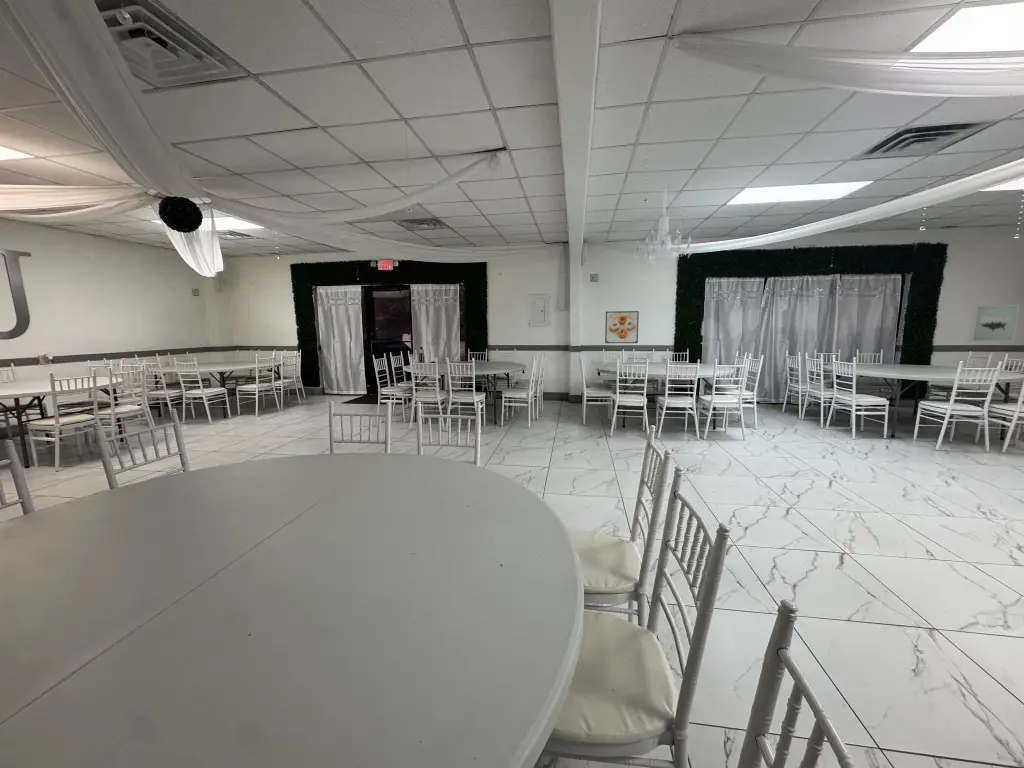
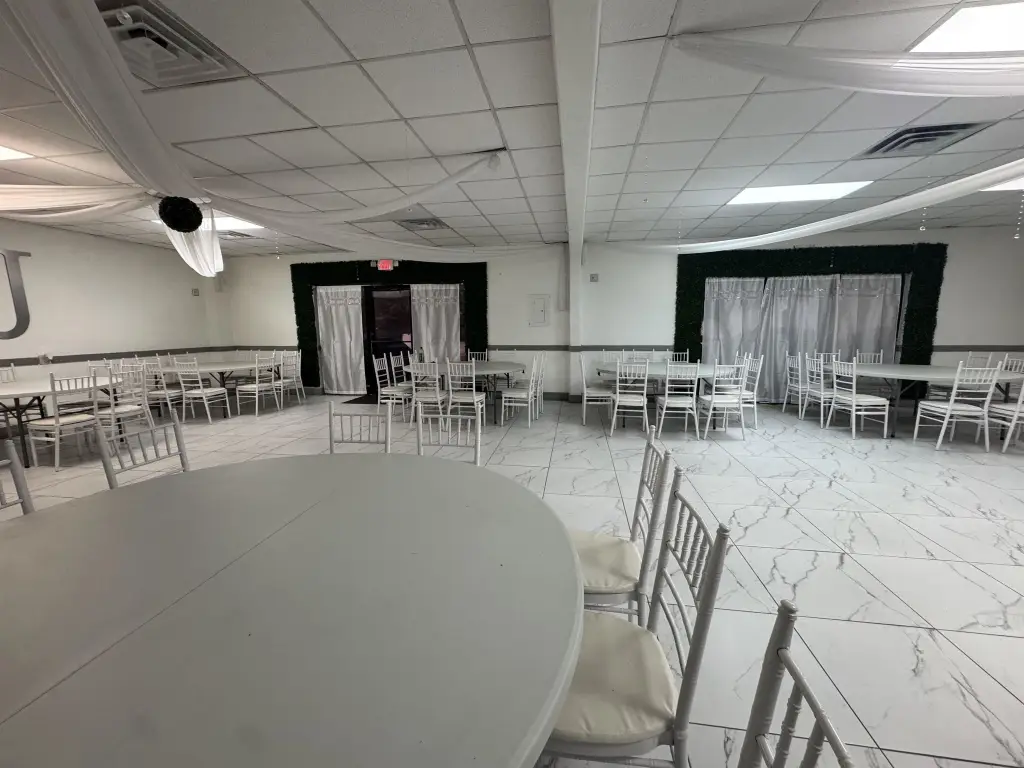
- chandelier (663, 231)
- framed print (621, 327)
- wall art (993, 323)
